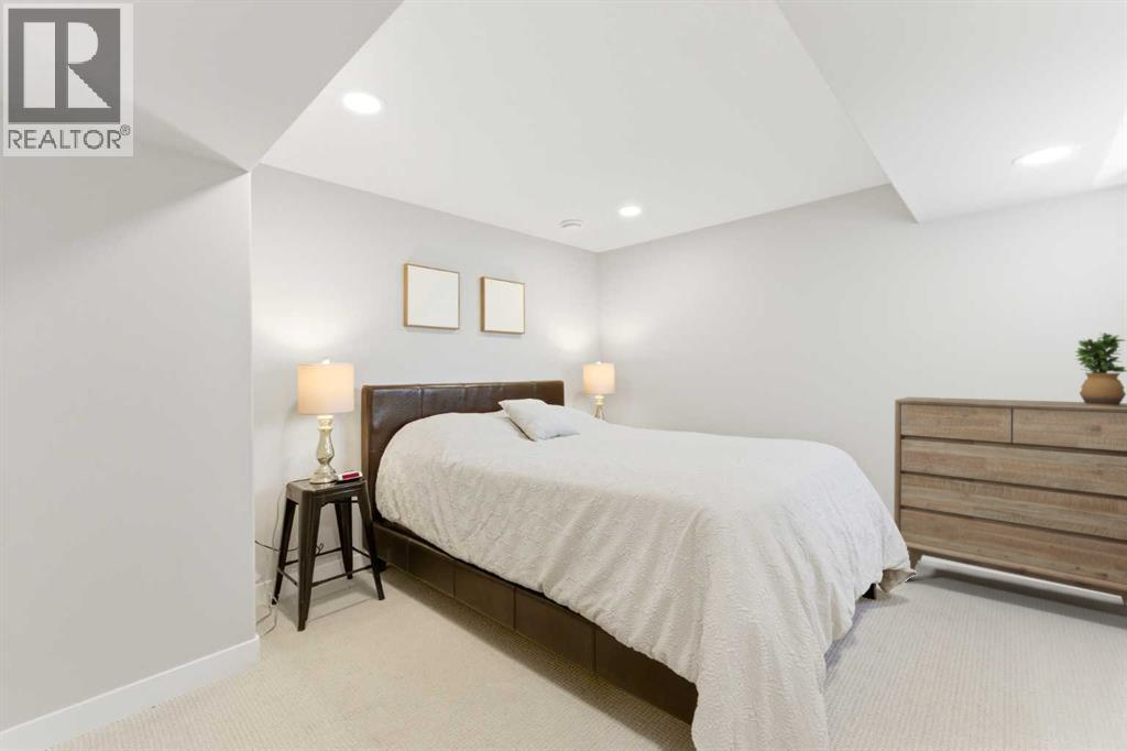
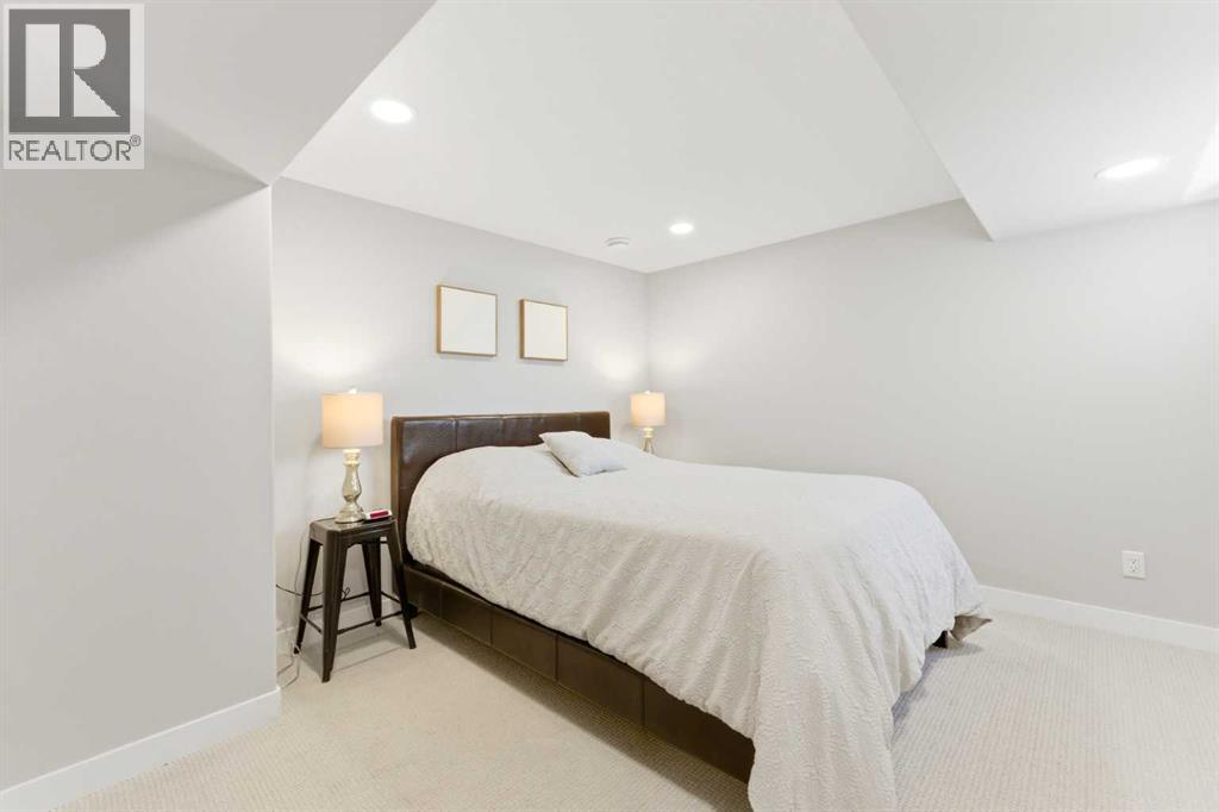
- dresser (1011, 497)
- potted plant (1095, 368)
